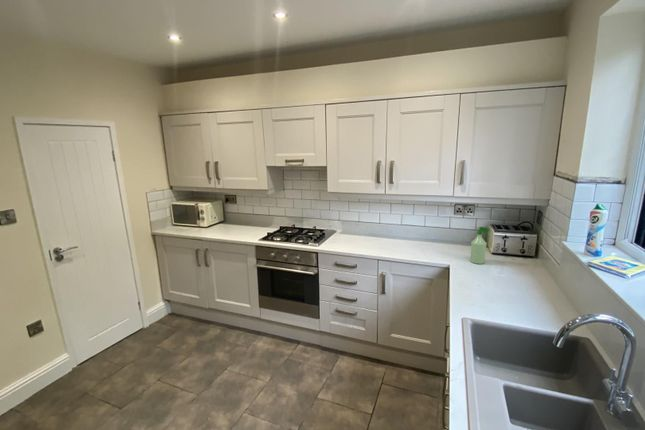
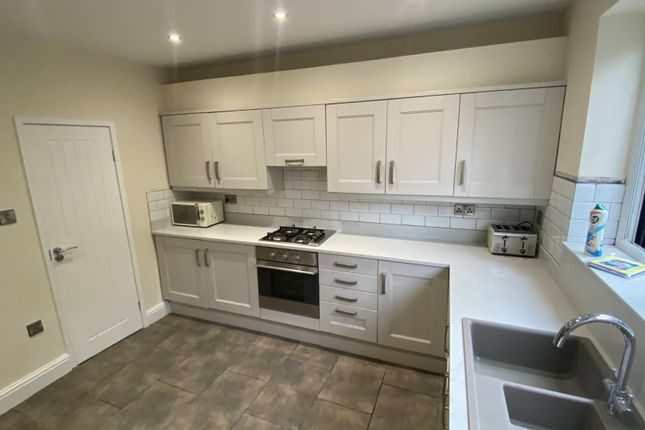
- spray bottle (478, 244)
